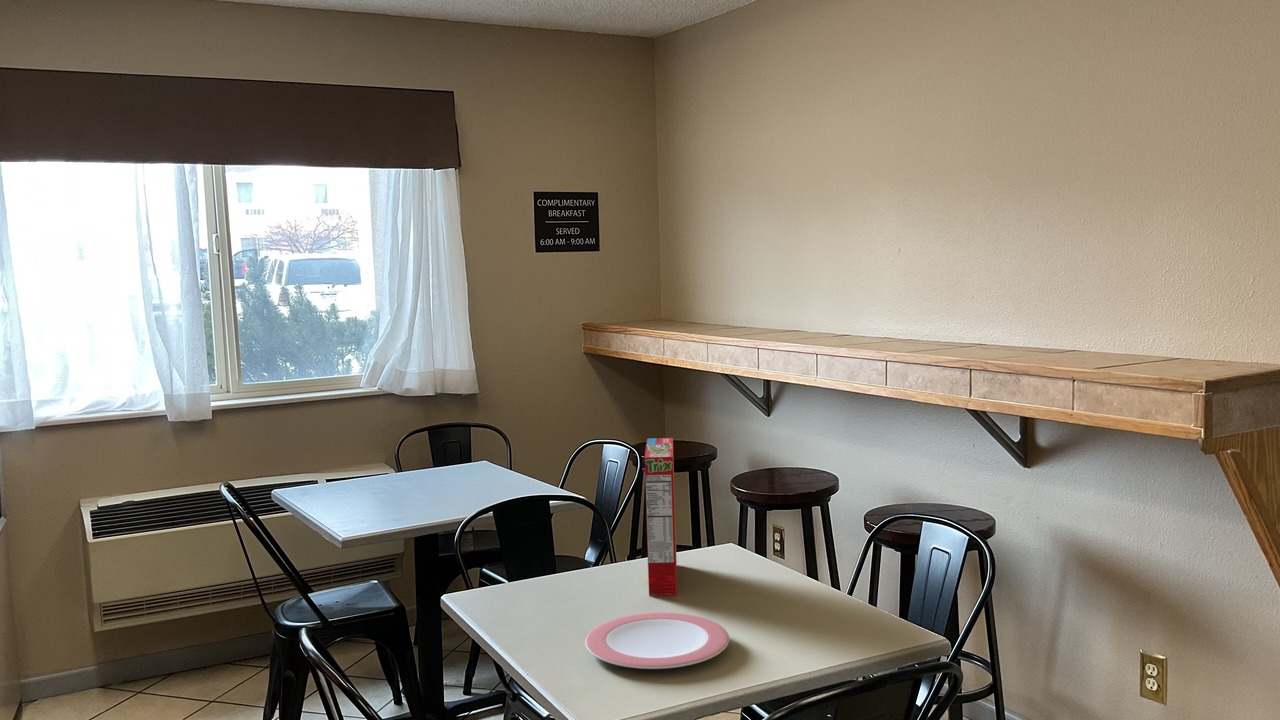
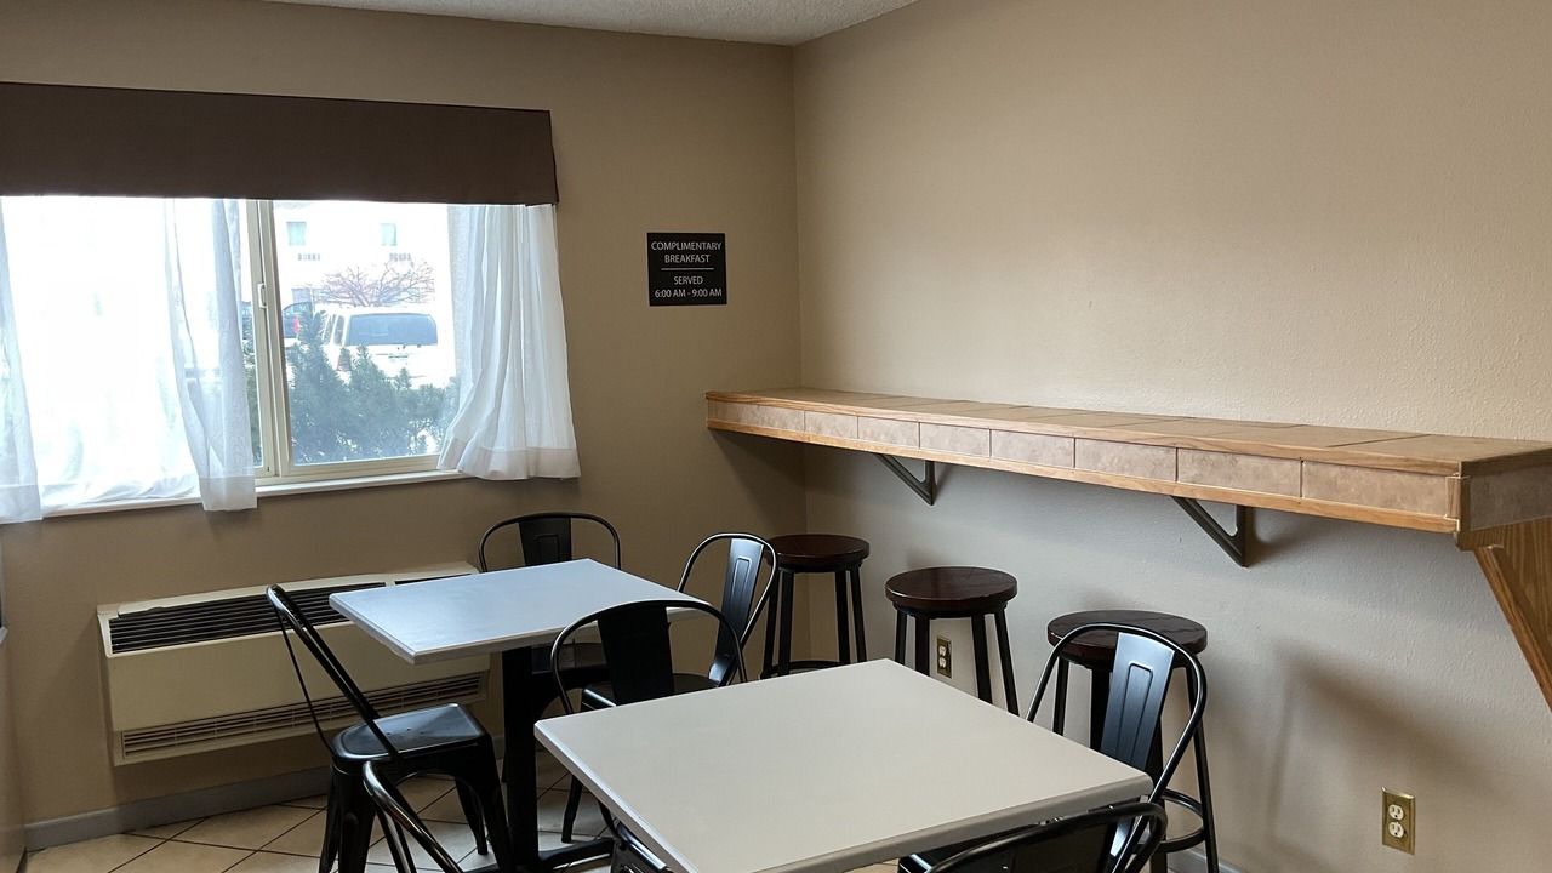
- plate (657, 642)
- cereal box (661, 513)
